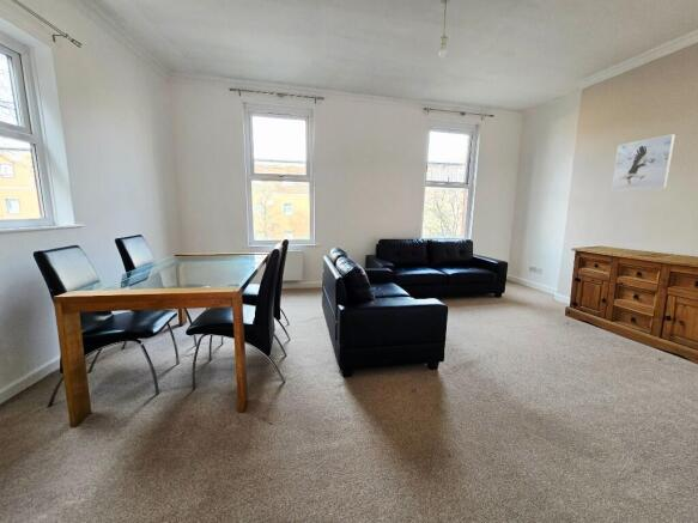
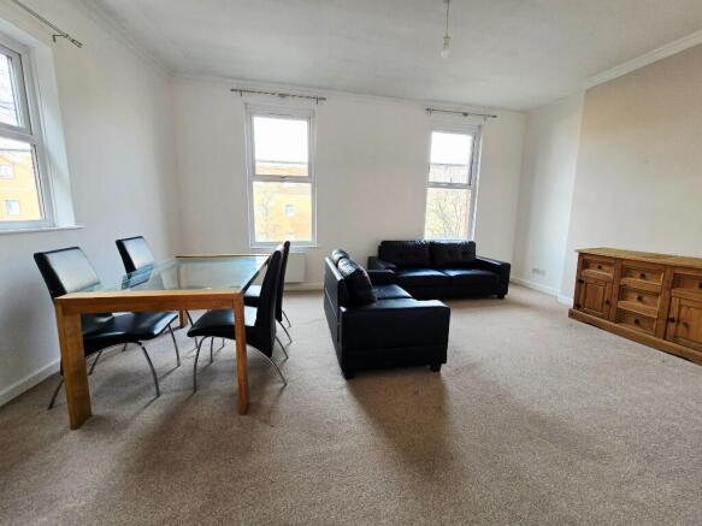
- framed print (641, 165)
